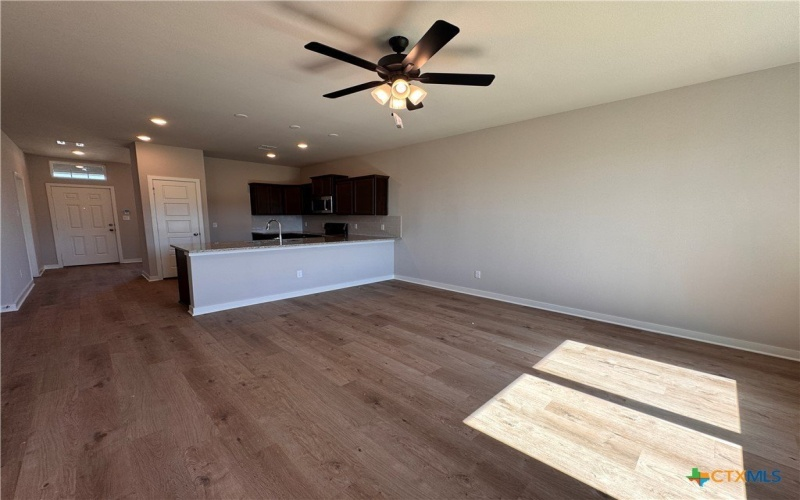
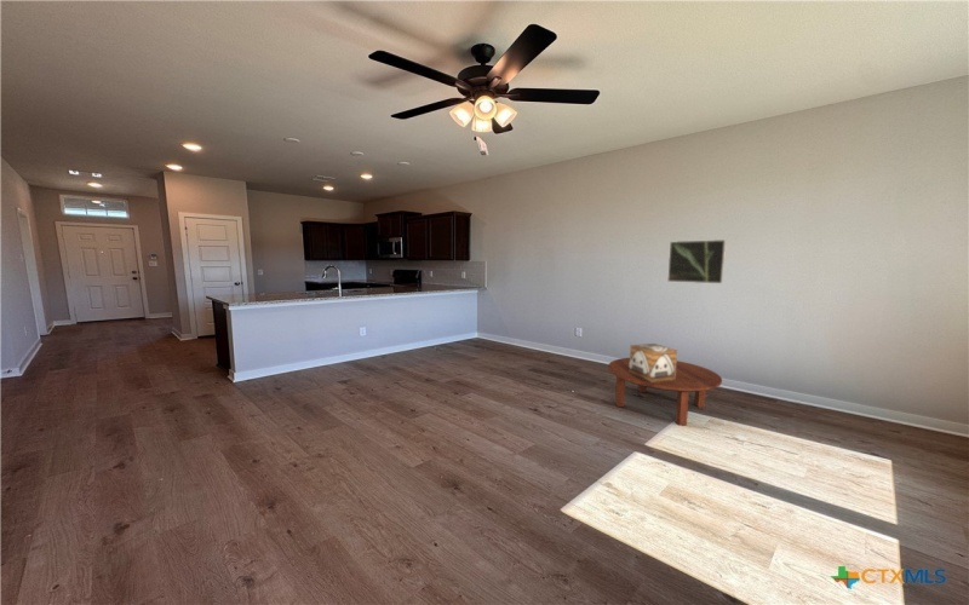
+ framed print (695, 261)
+ coffee table (660, 388)
+ decorative box (652, 362)
